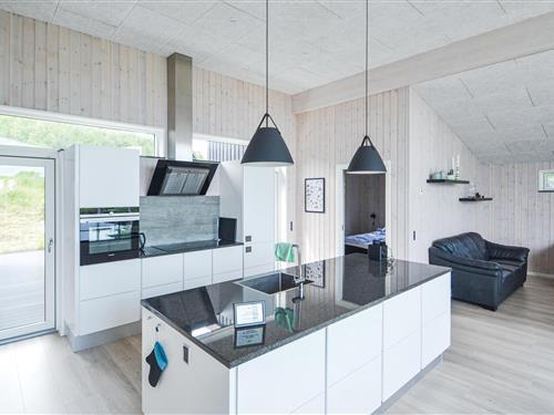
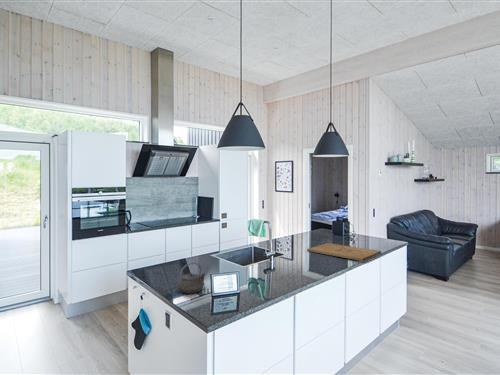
+ cutting board (343, 250)
+ teapot (192, 276)
